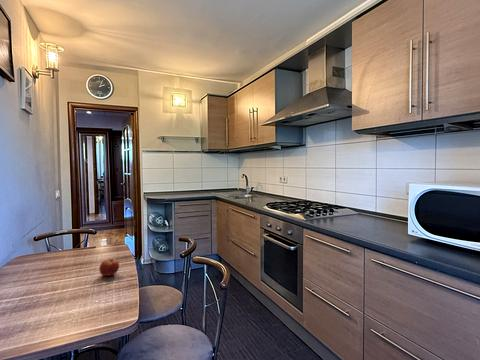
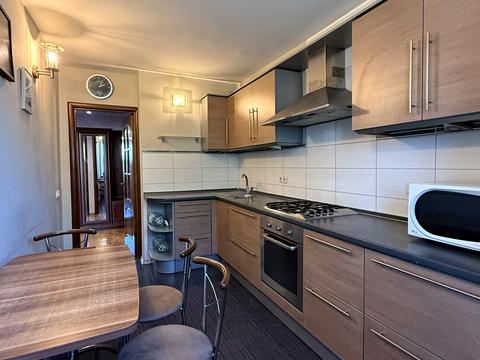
- fruit (109, 267)
